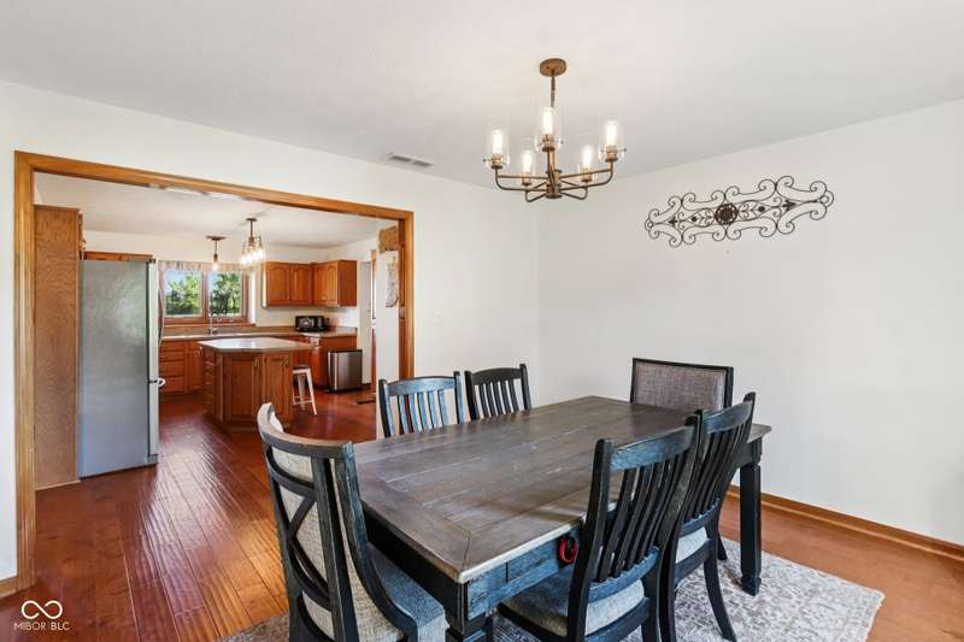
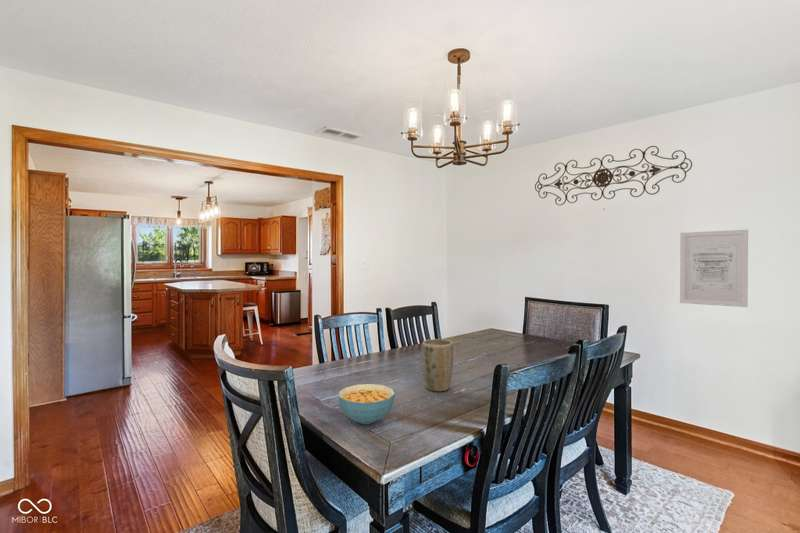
+ cereal bowl (366, 406)
+ wall art (712, 268)
+ plant pot (437, 364)
